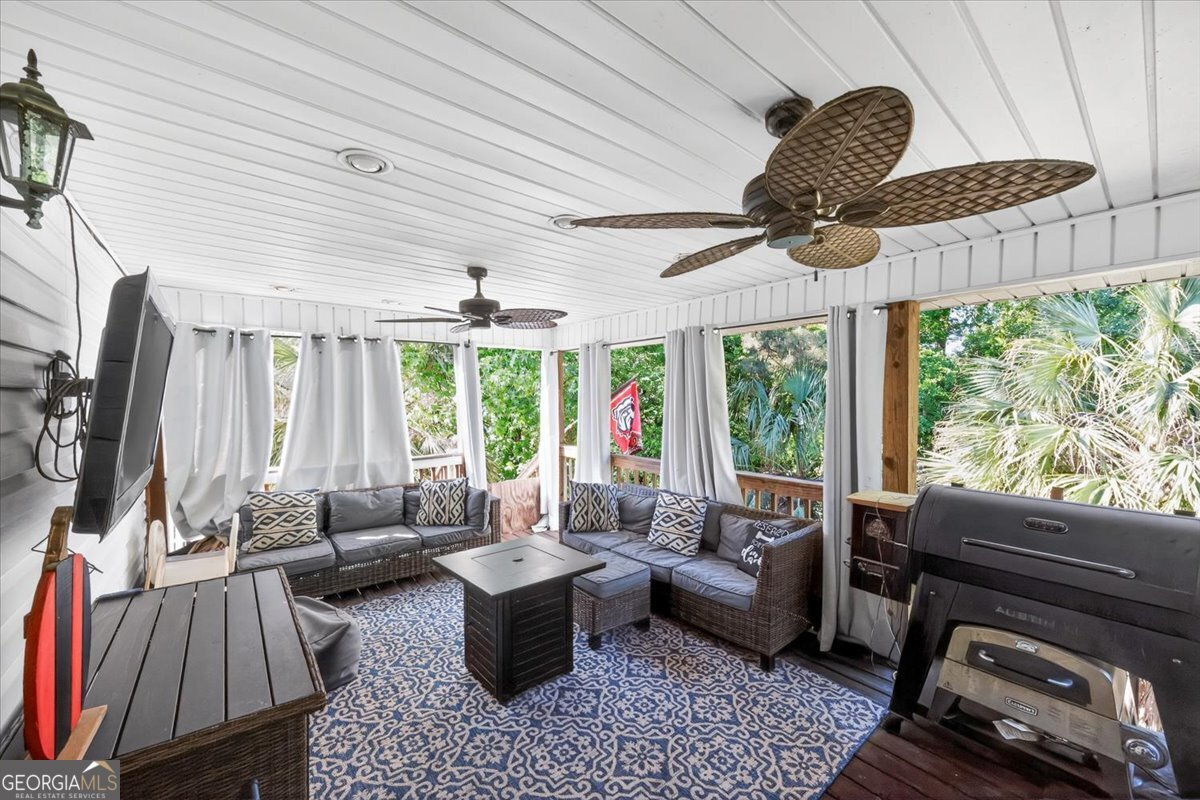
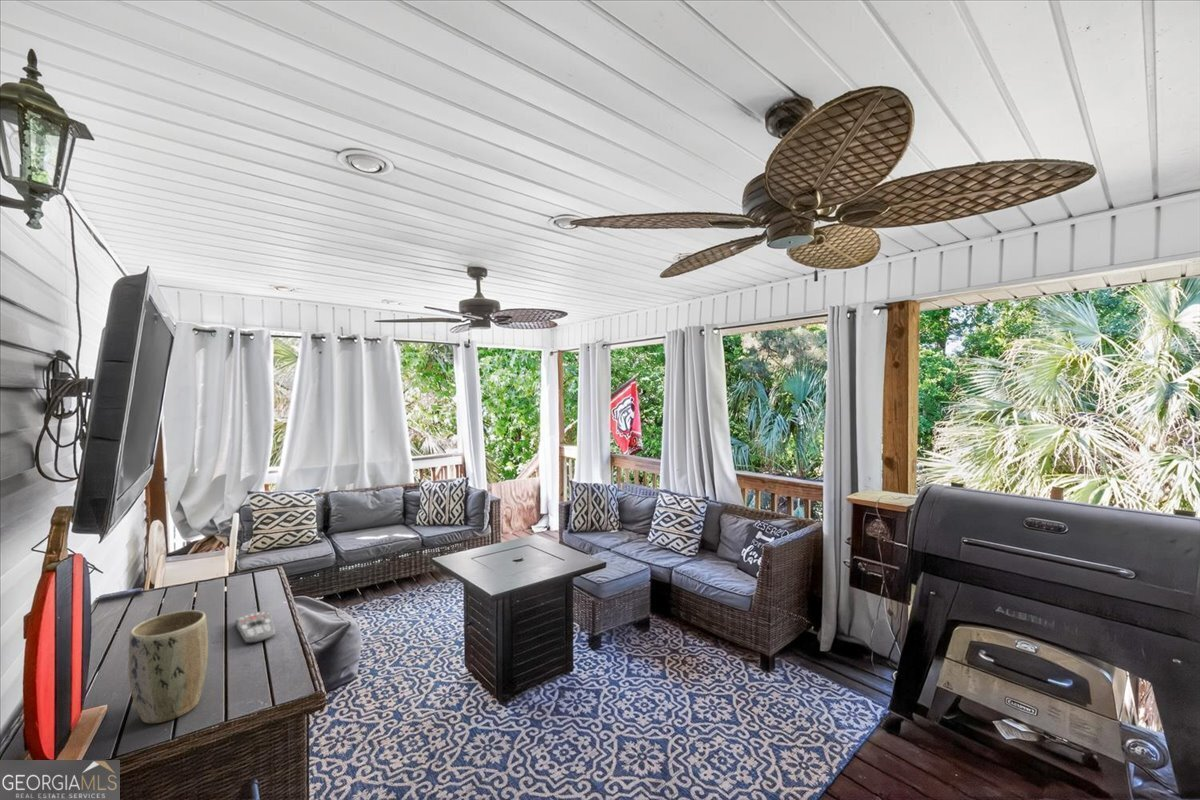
+ plant pot (170, 666)
+ remote control (256, 627)
